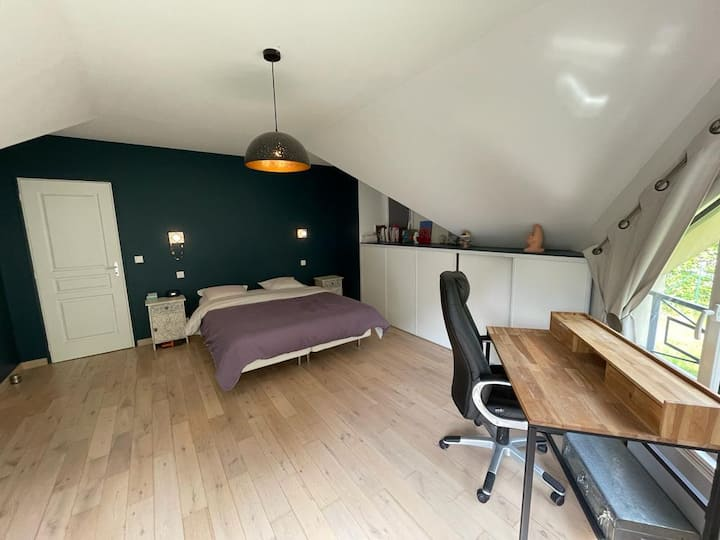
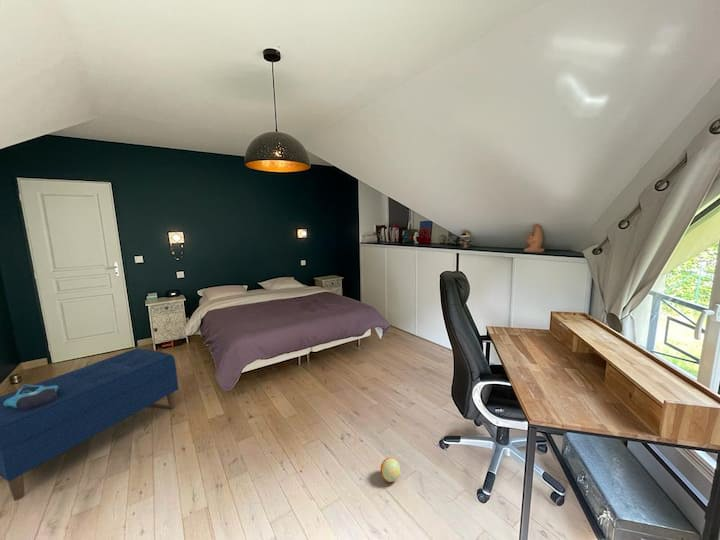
+ bench (90, 407)
+ ball (390, 469)
+ tote bag (32, 394)
